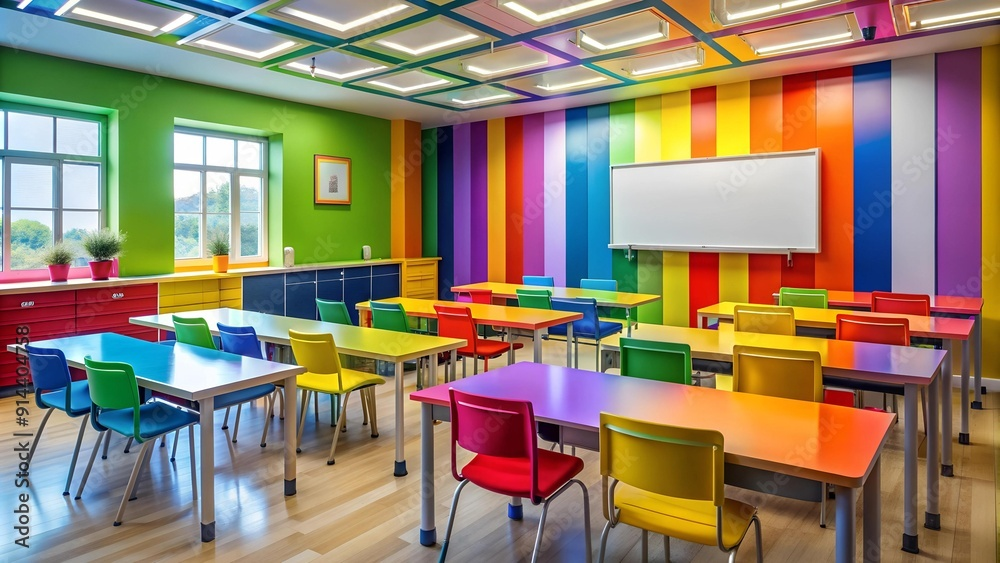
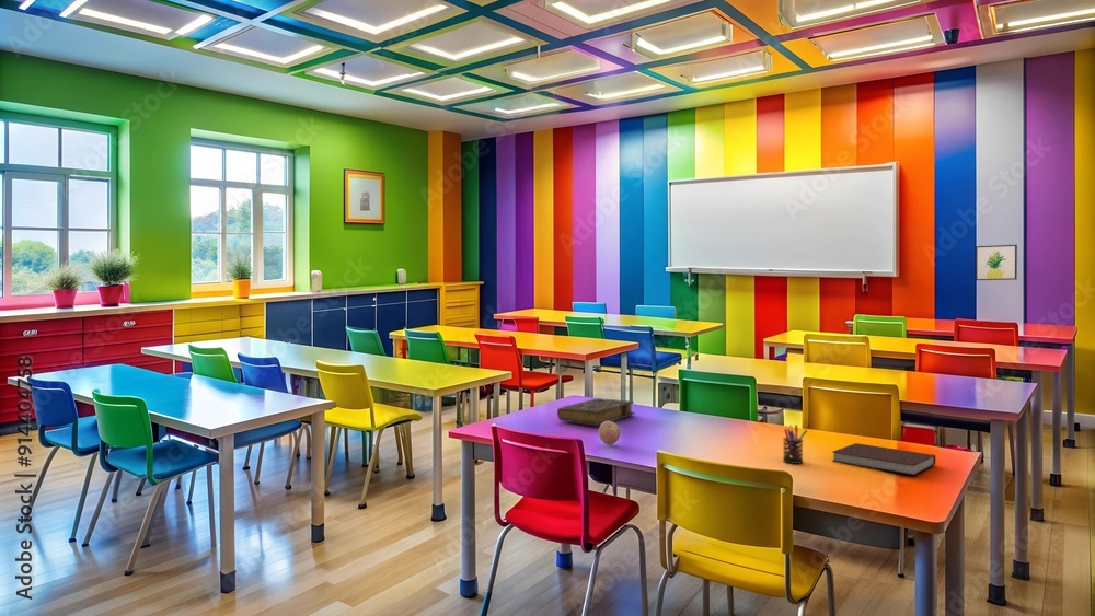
+ wall art (995, 263)
+ apple (609, 432)
+ book (597, 410)
+ notebook (883, 457)
+ pen holder (795, 442)
